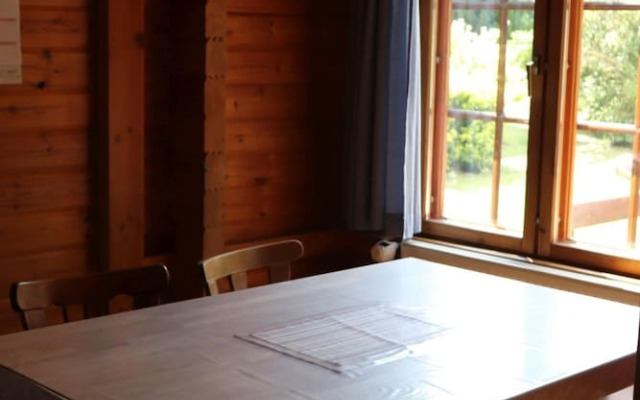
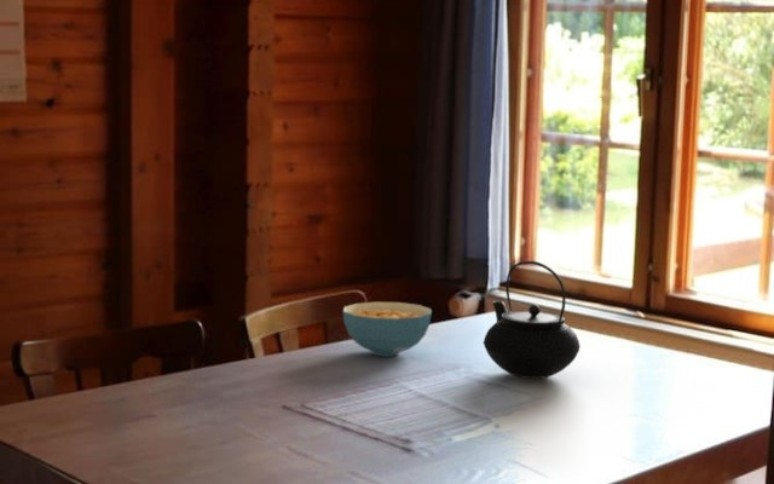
+ cereal bowl (386, 332)
+ teapot (526, 317)
